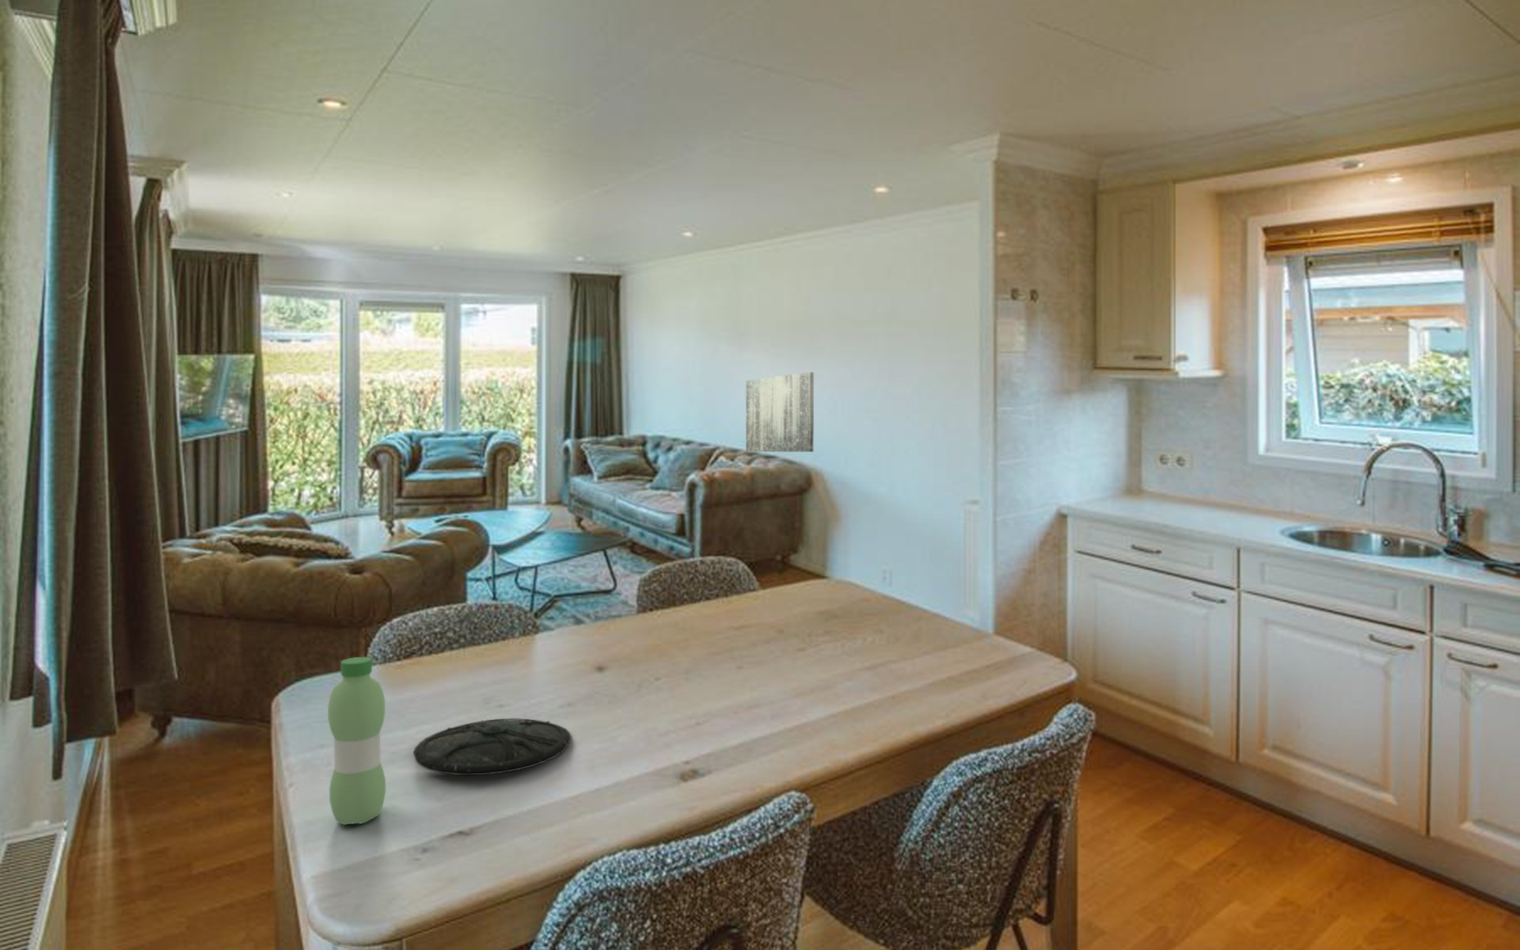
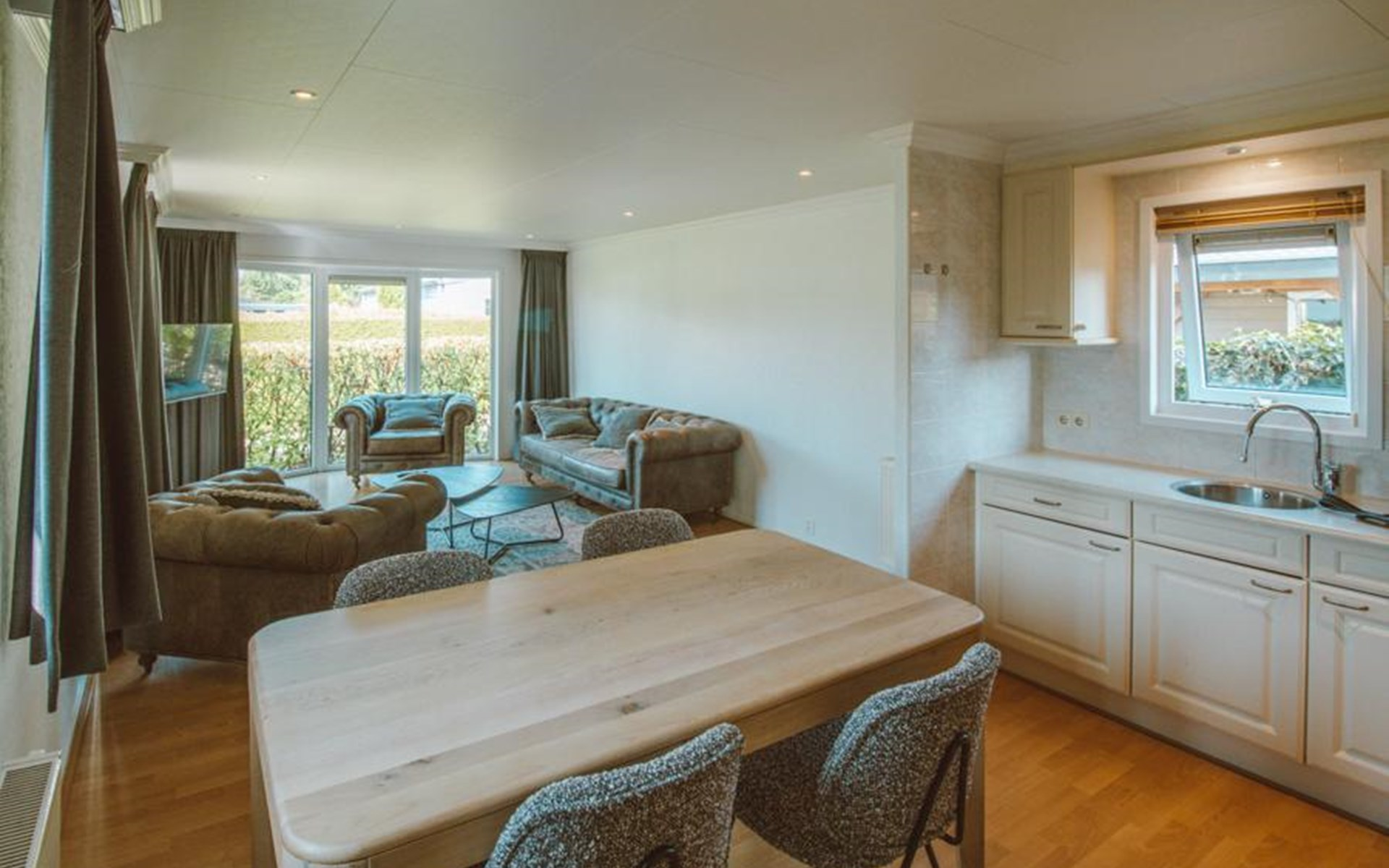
- water bottle (357, 739)
- wall art (777, 414)
- plate (494, 735)
